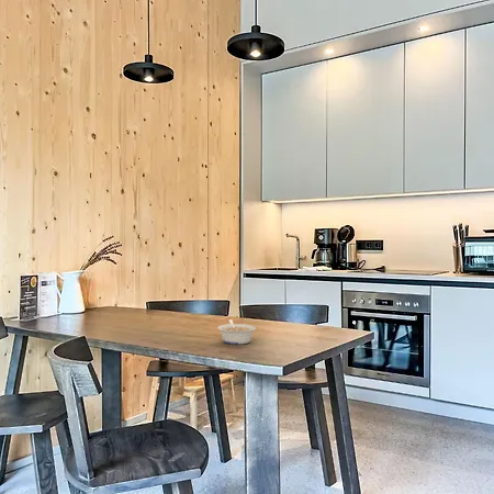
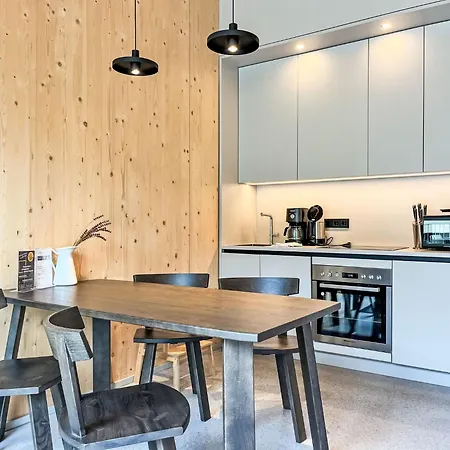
- legume (235, 333)
